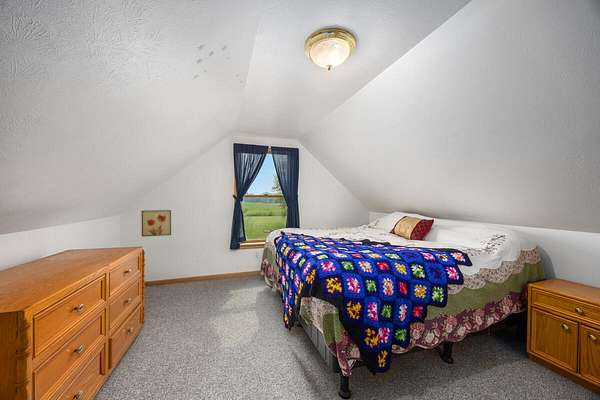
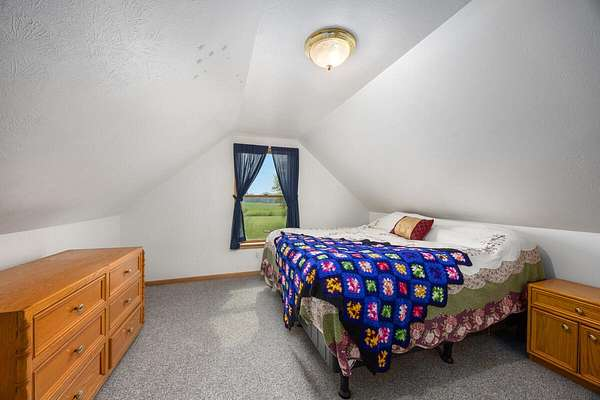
- wall art (156, 223)
